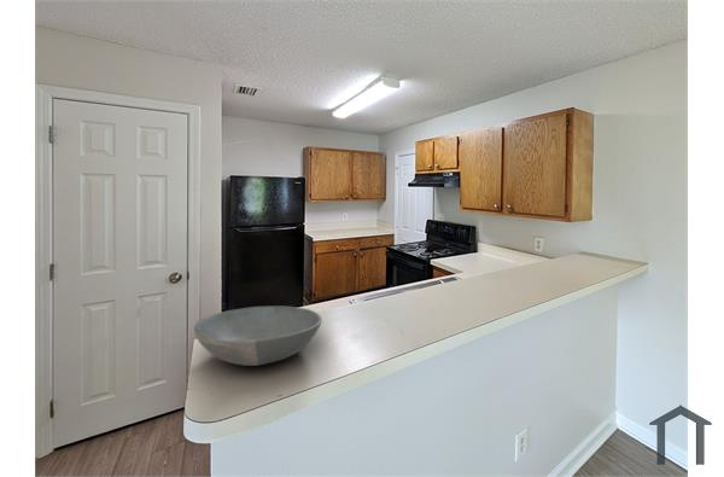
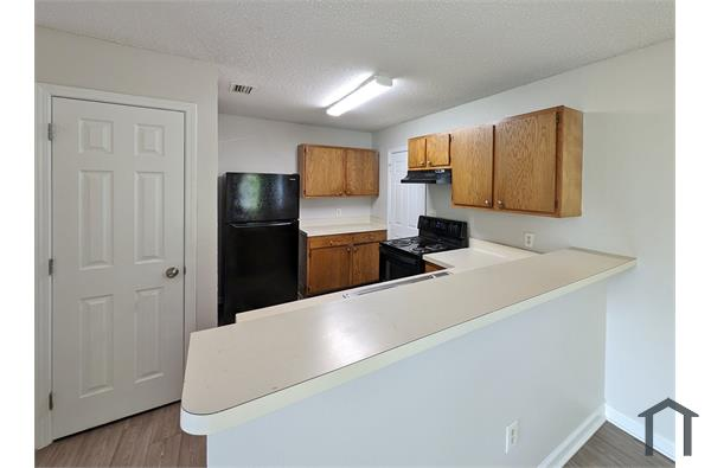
- bowl (262, 337)
